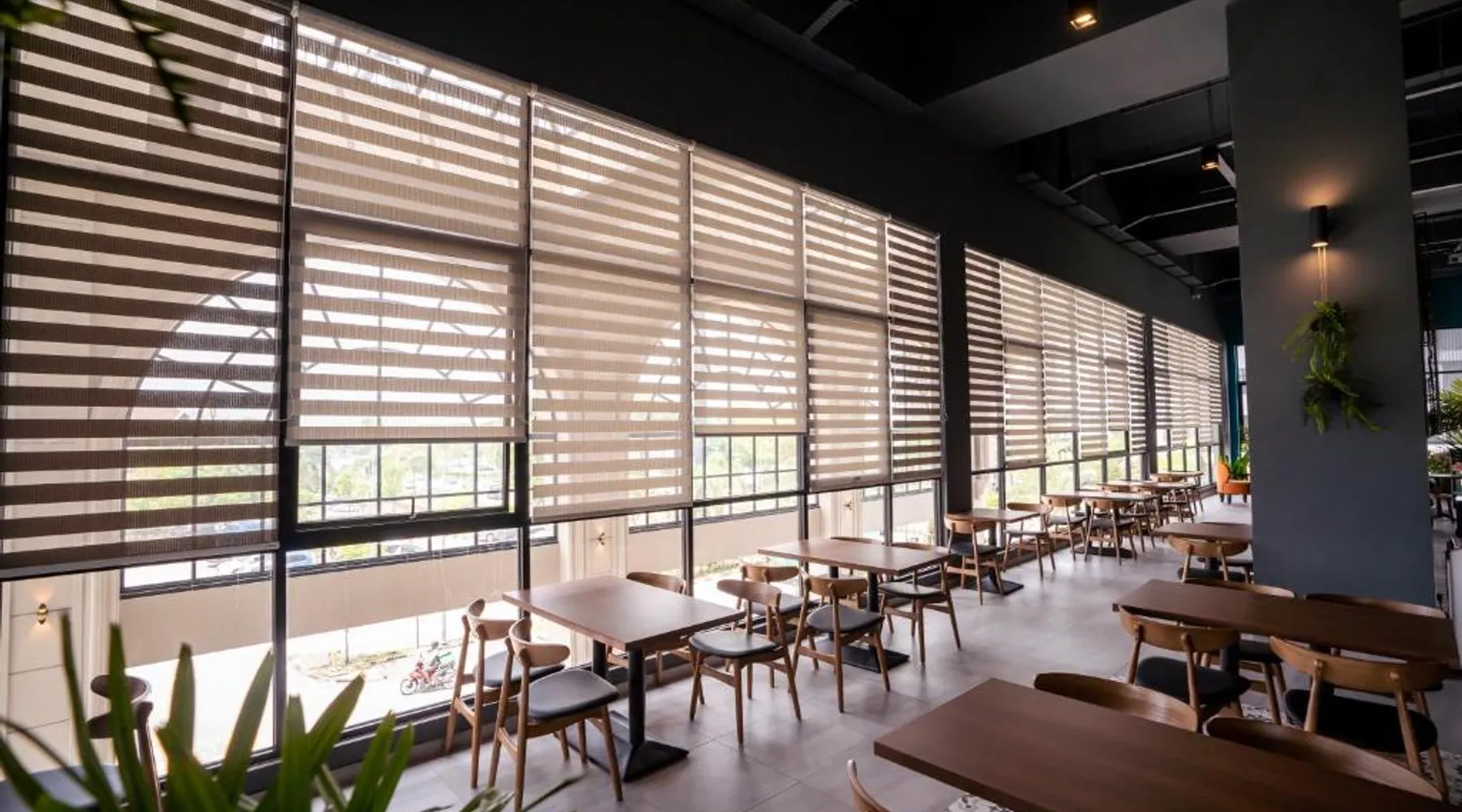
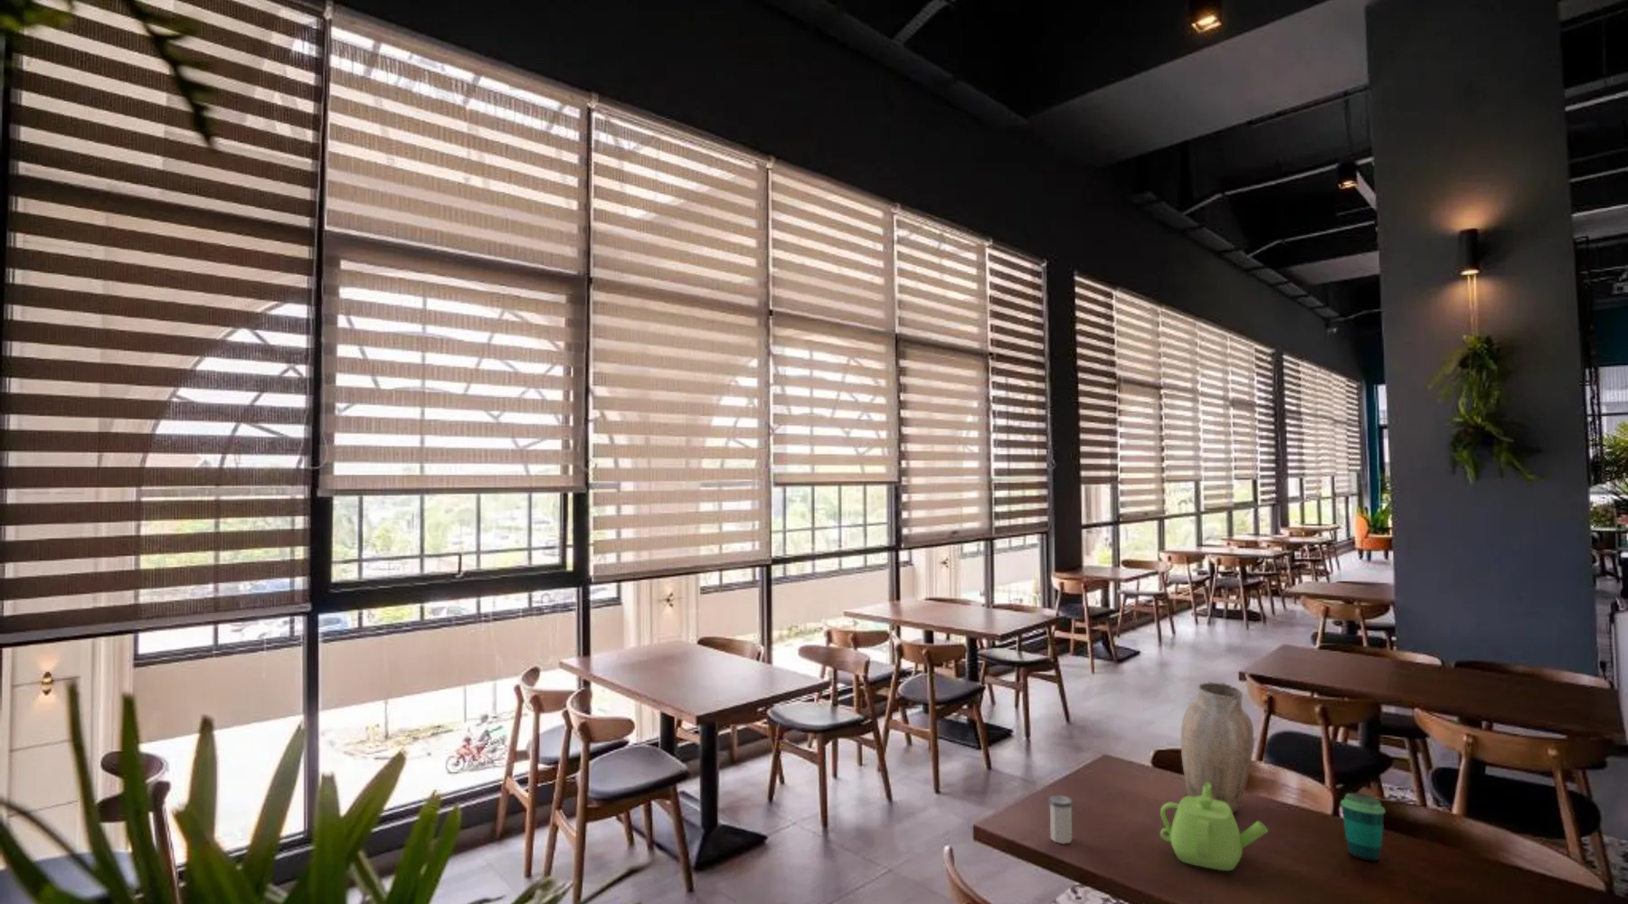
+ cup (1363, 825)
+ vase (1216, 746)
+ teapot (1207, 826)
+ salt shaker (1060, 819)
